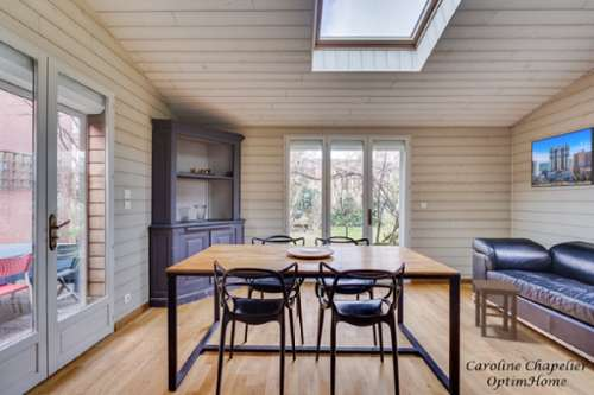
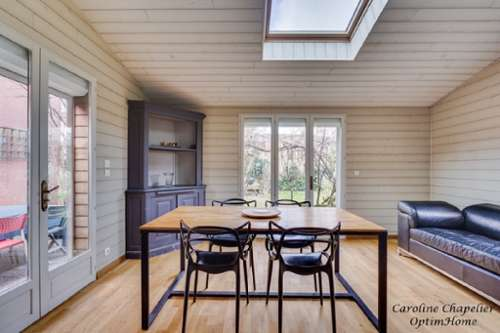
- stool (494, 307)
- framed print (558, 160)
